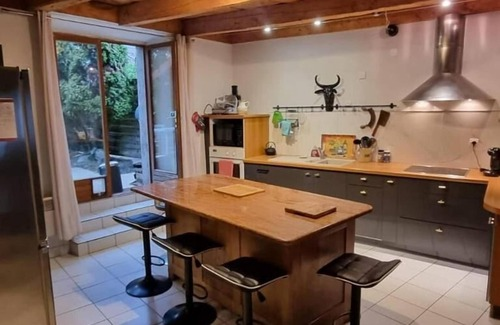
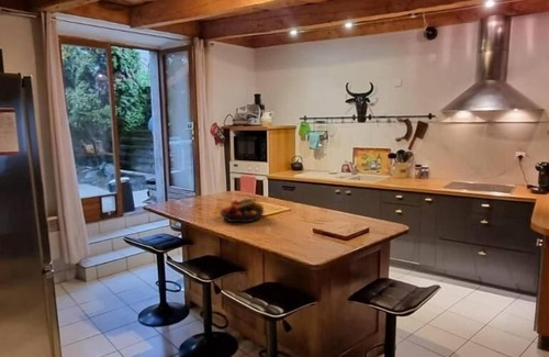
+ fruit bowl (242, 208)
